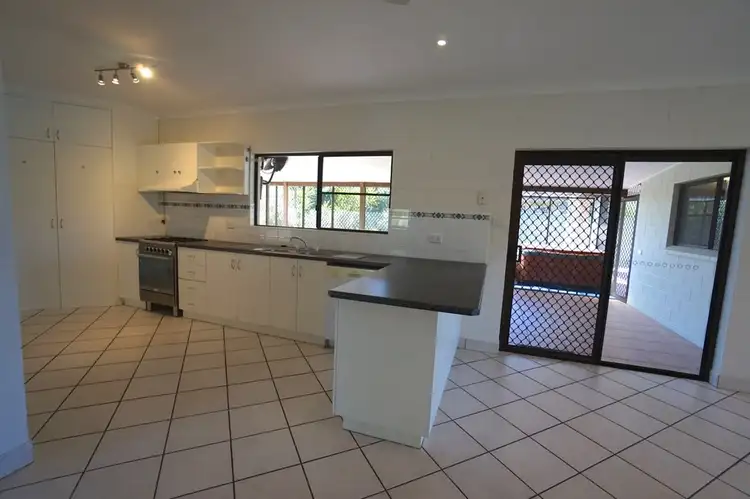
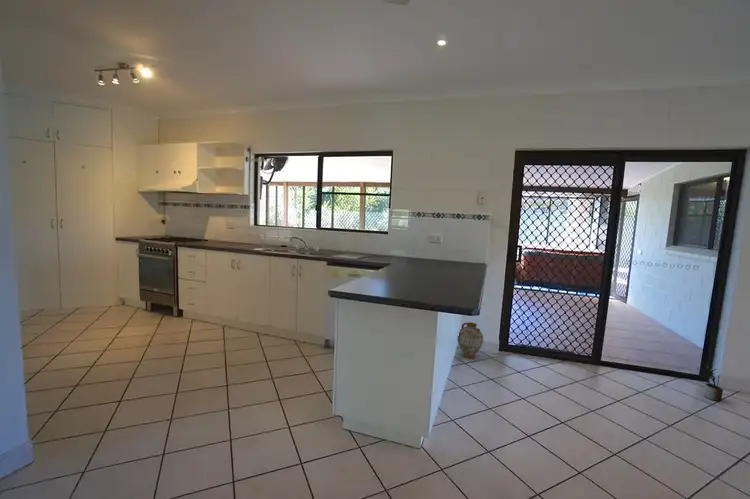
+ ceramic jug (470, 339)
+ potted plant (709, 383)
